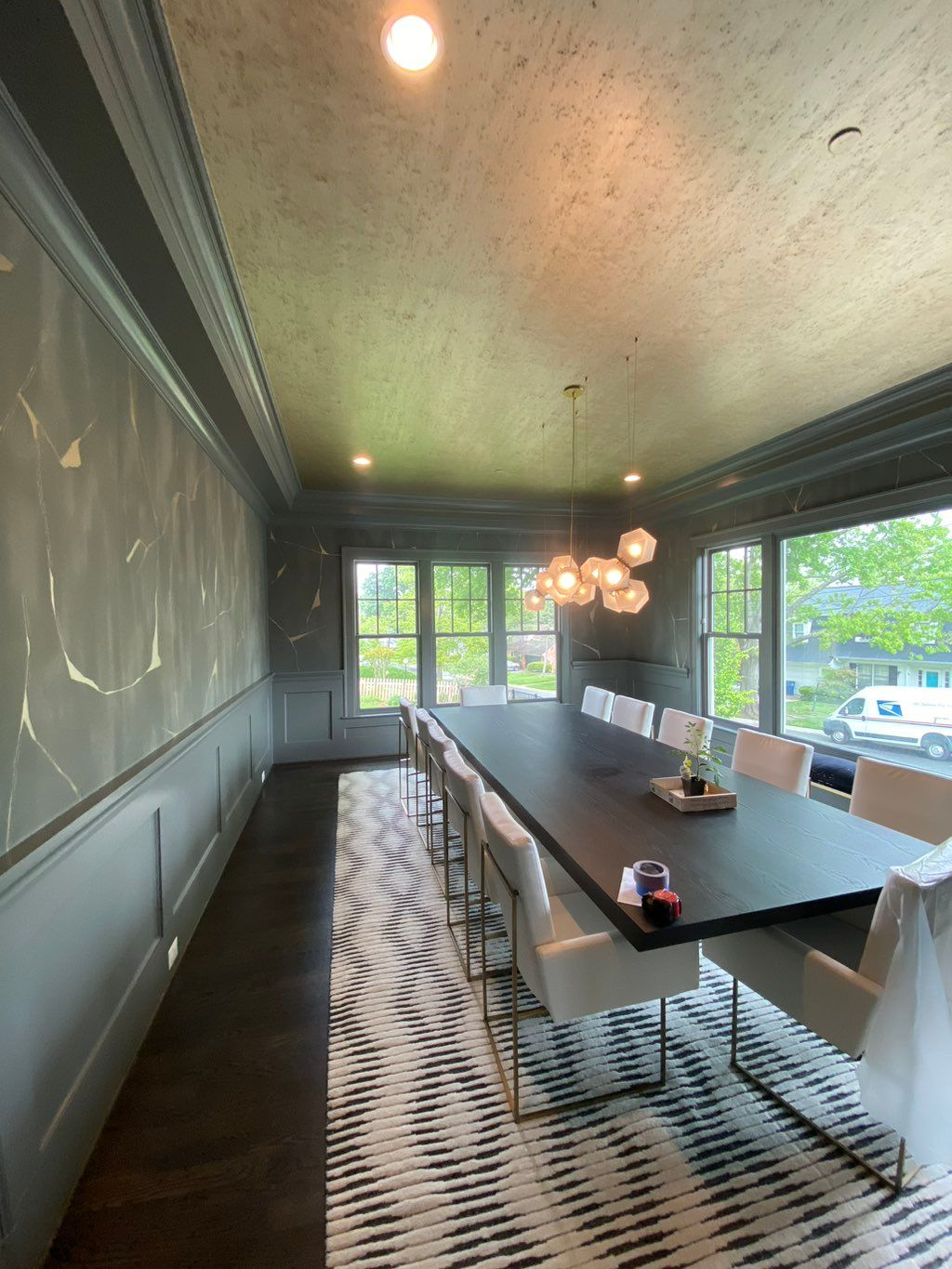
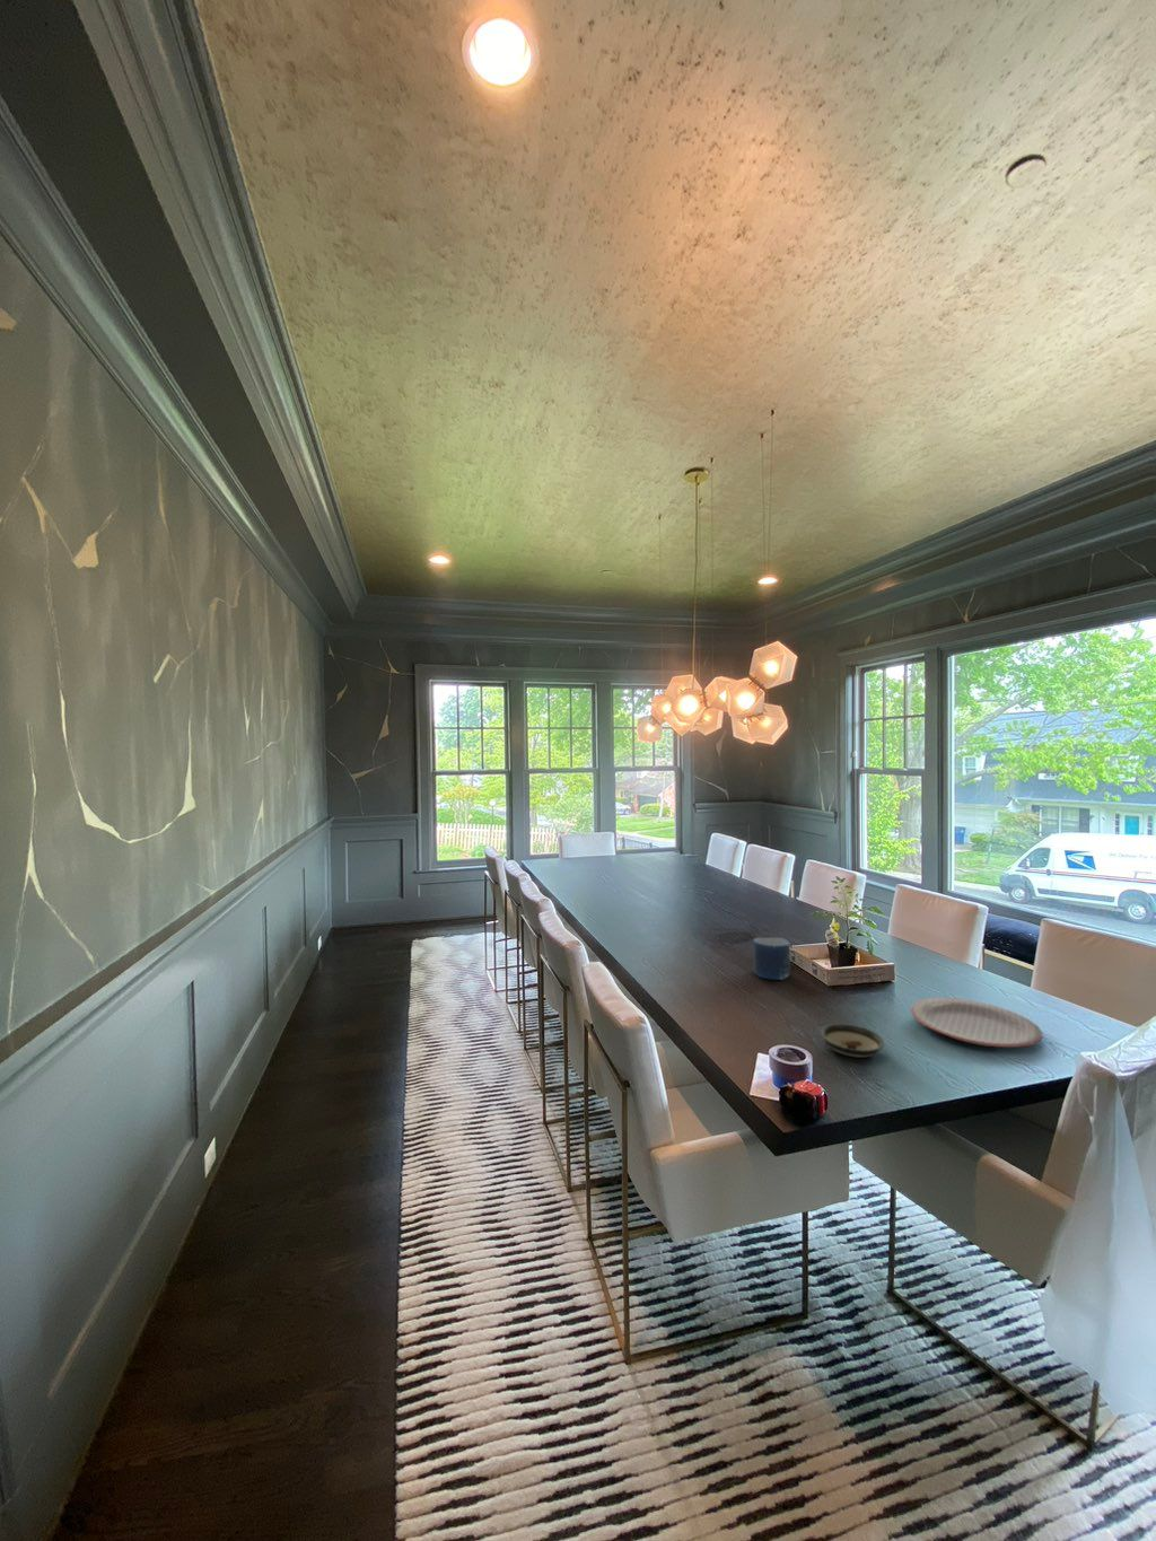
+ candle (771, 957)
+ plate (973, 1024)
+ saucer (851, 1043)
